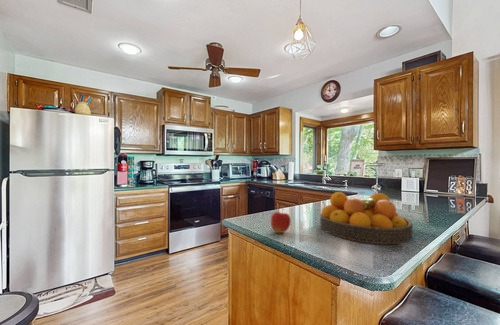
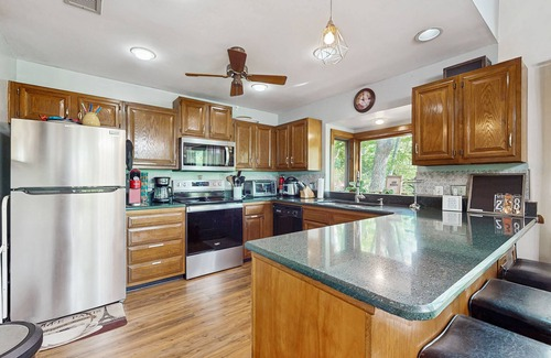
- fruit bowl (362, 211)
- apple (280, 220)
